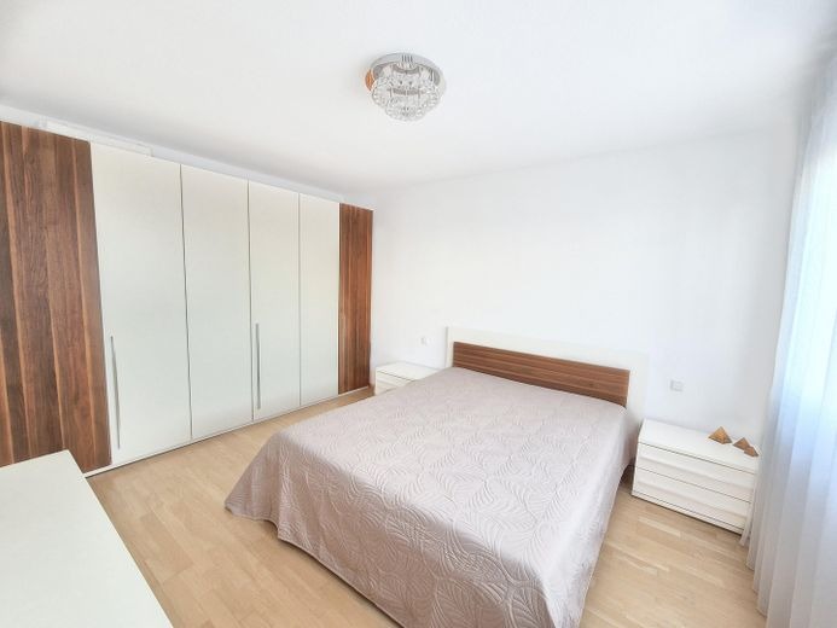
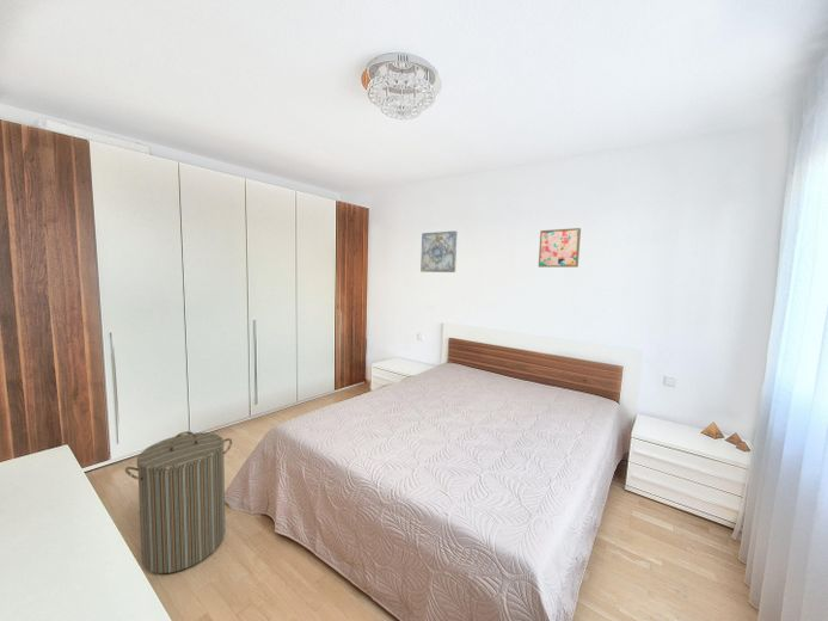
+ laundry hamper (184, 488)
+ wall art (437, 252)
+ wall art (558, 248)
